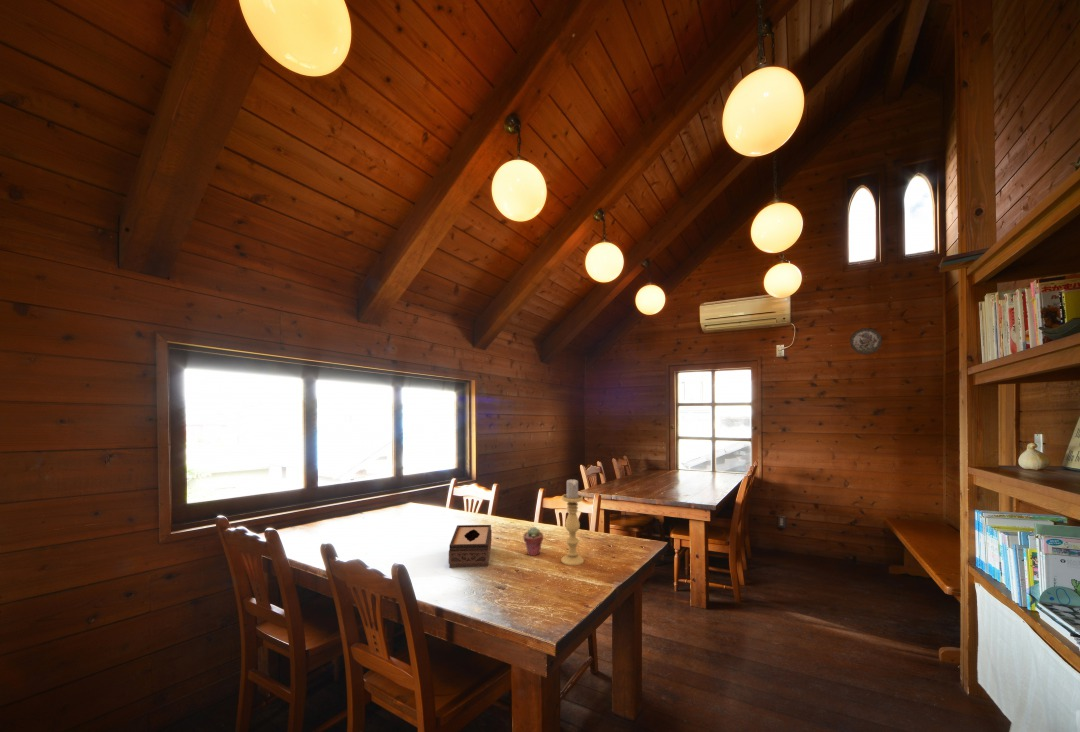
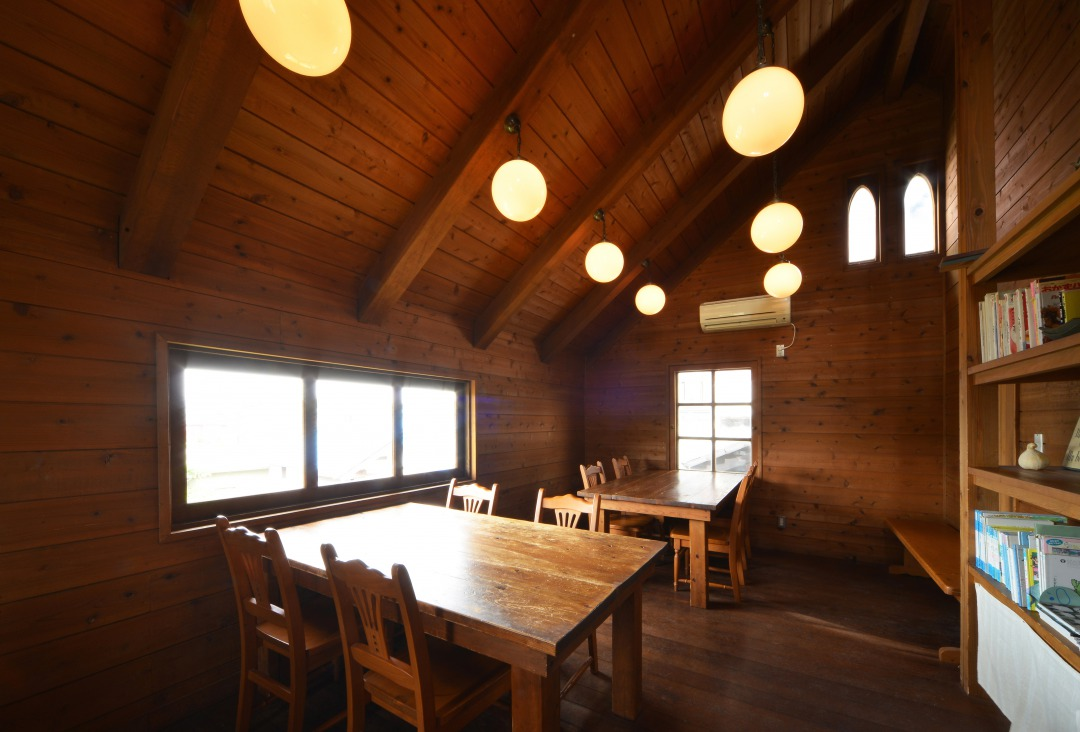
- decorative plate (865, 341)
- candle holder (572, 519)
- tissue box (471, 545)
- potted succulent (533, 539)
